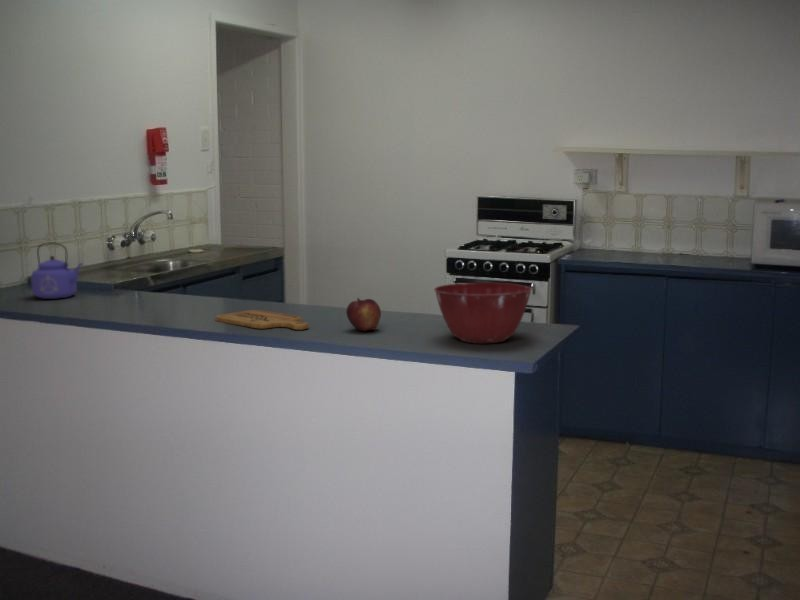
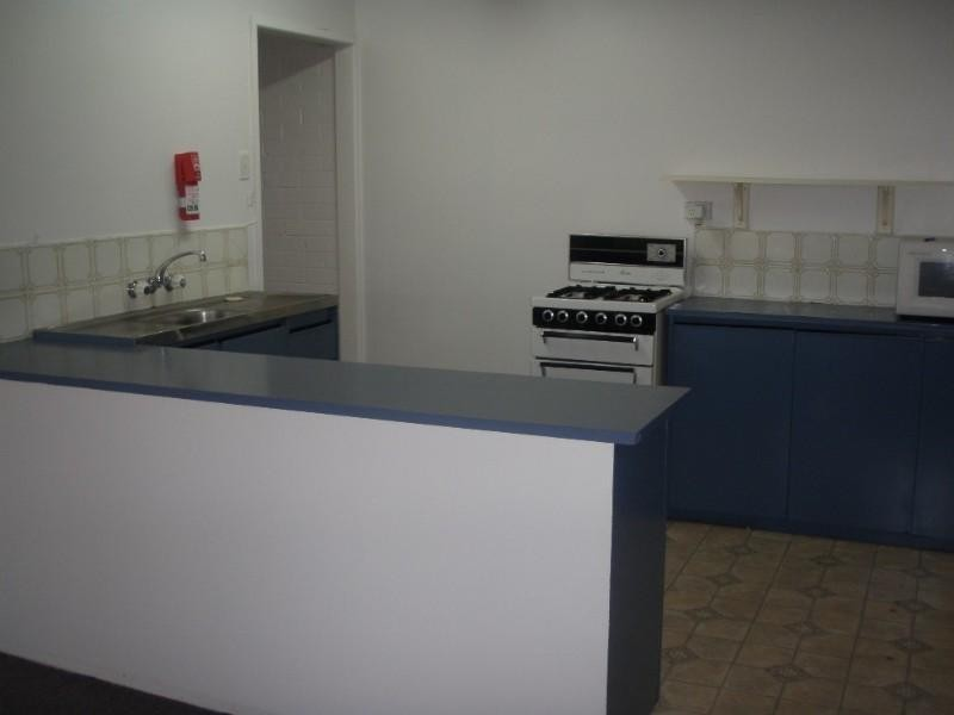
- kettle (58, 269)
- mixing bowl (482, 313)
- cutting board (268, 320)
- fruit (364, 313)
